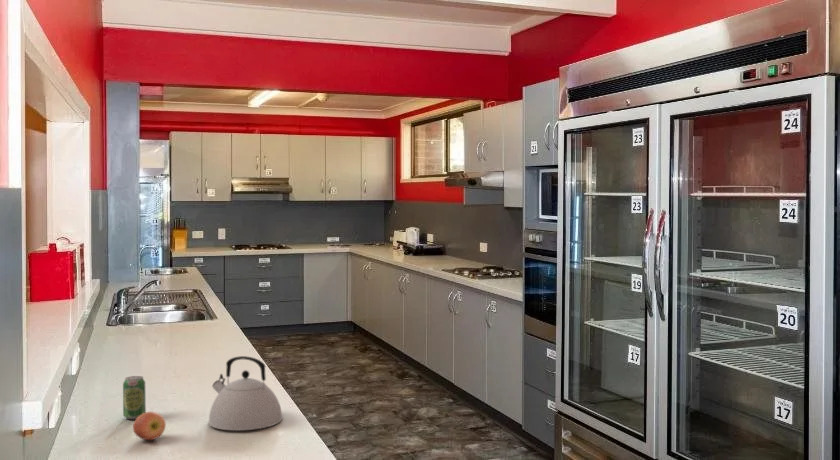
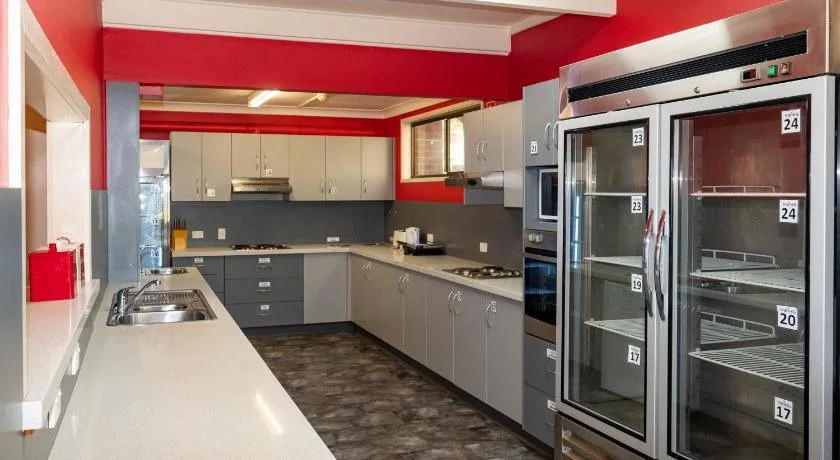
- apple (150, 425)
- beverage can (134, 397)
- kettle (244, 388)
